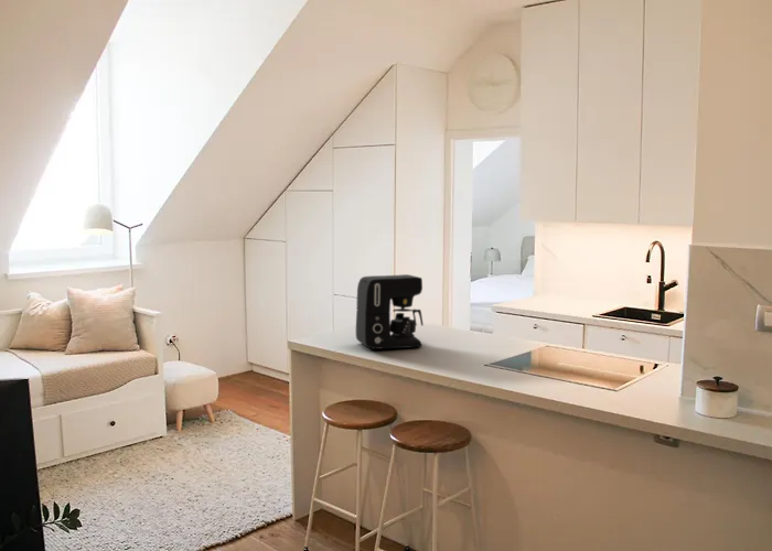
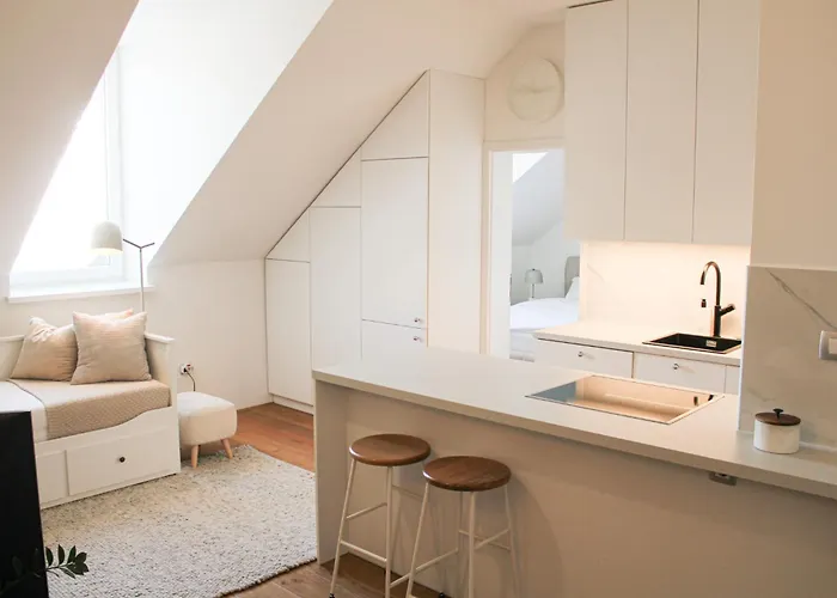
- coffee maker (394, 311)
